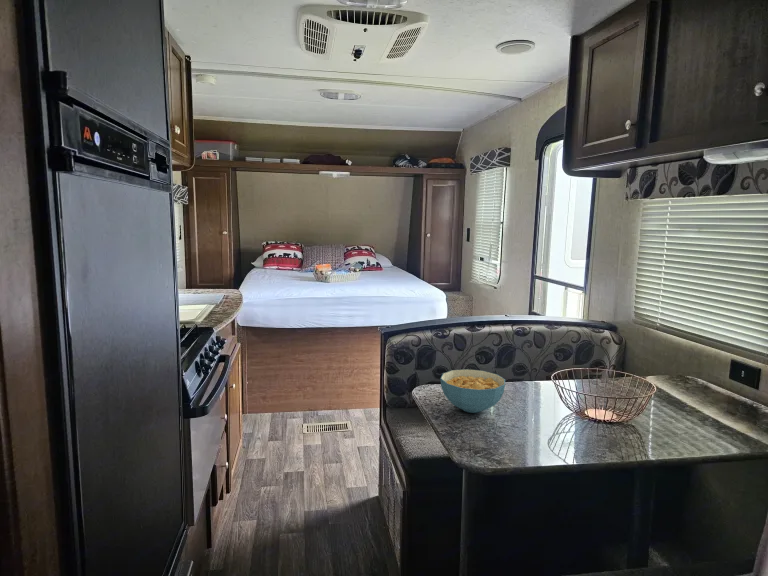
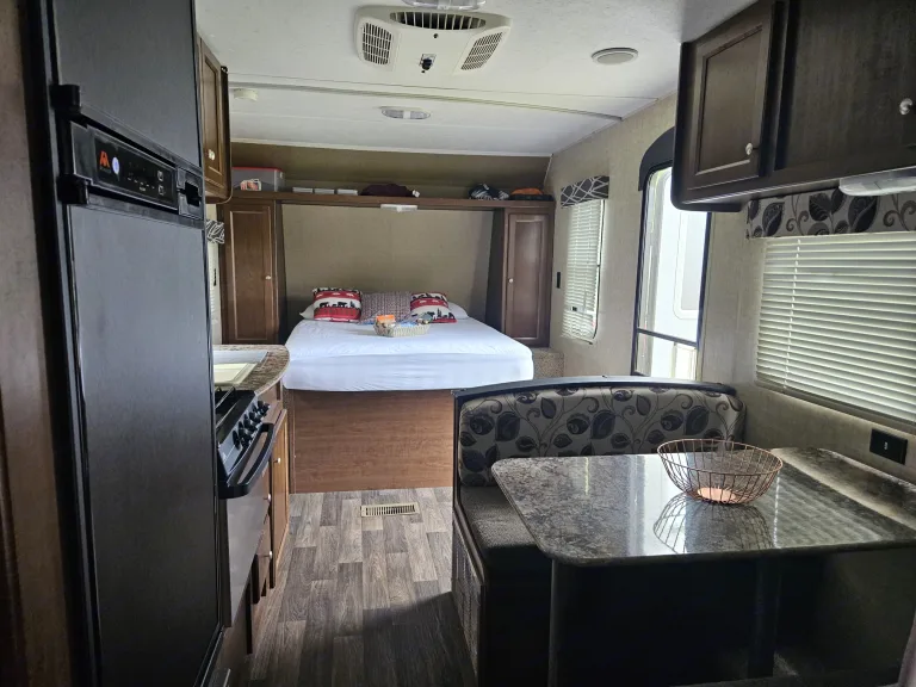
- cereal bowl (472, 394)
